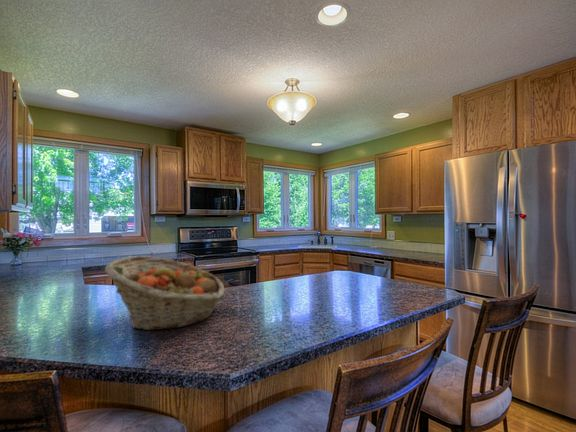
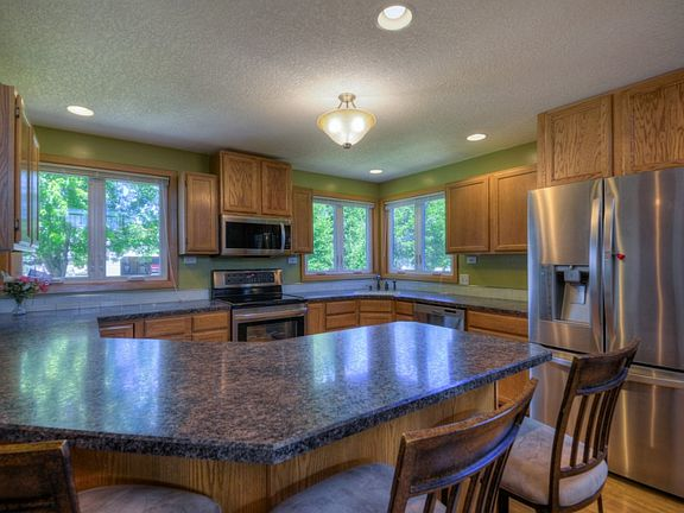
- fruit basket (170, 286)
